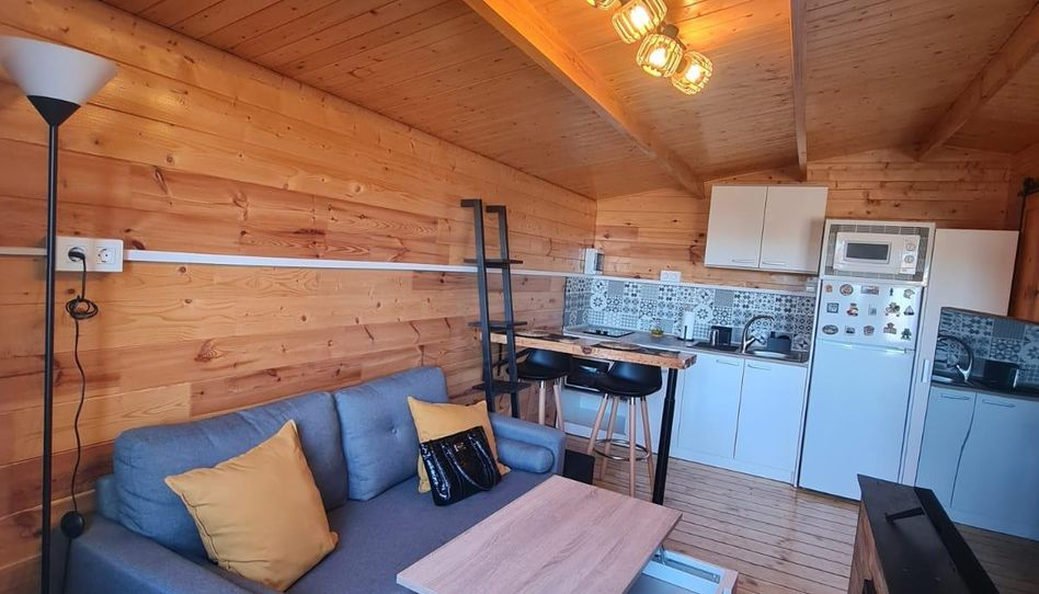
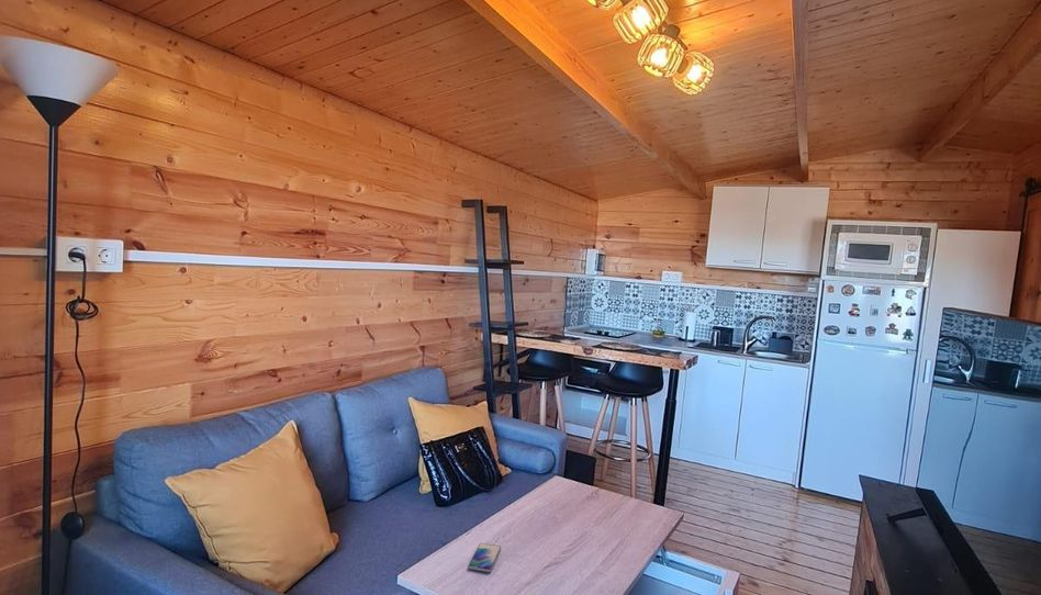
+ smartphone (484, 557)
